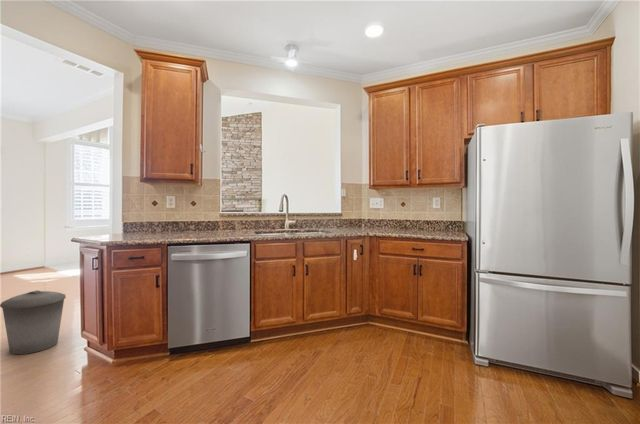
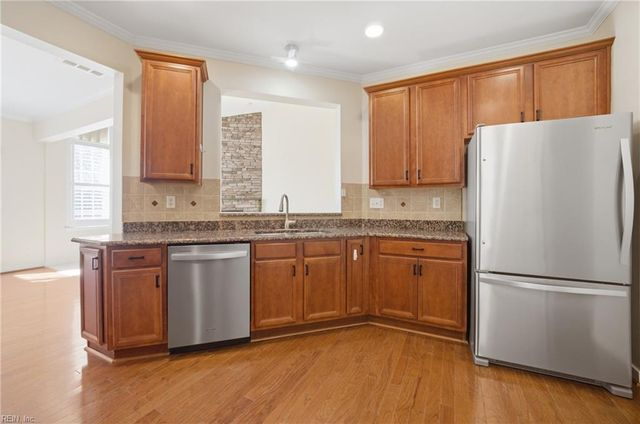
- trash can (34, 318)
